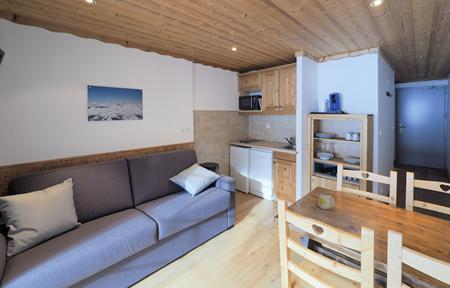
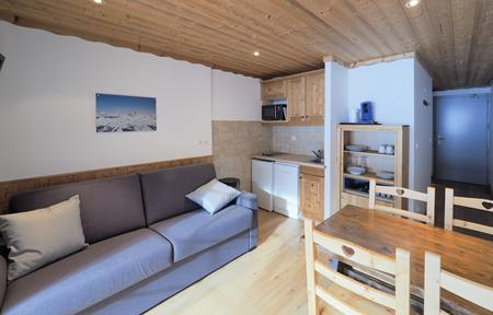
- mug (326, 201)
